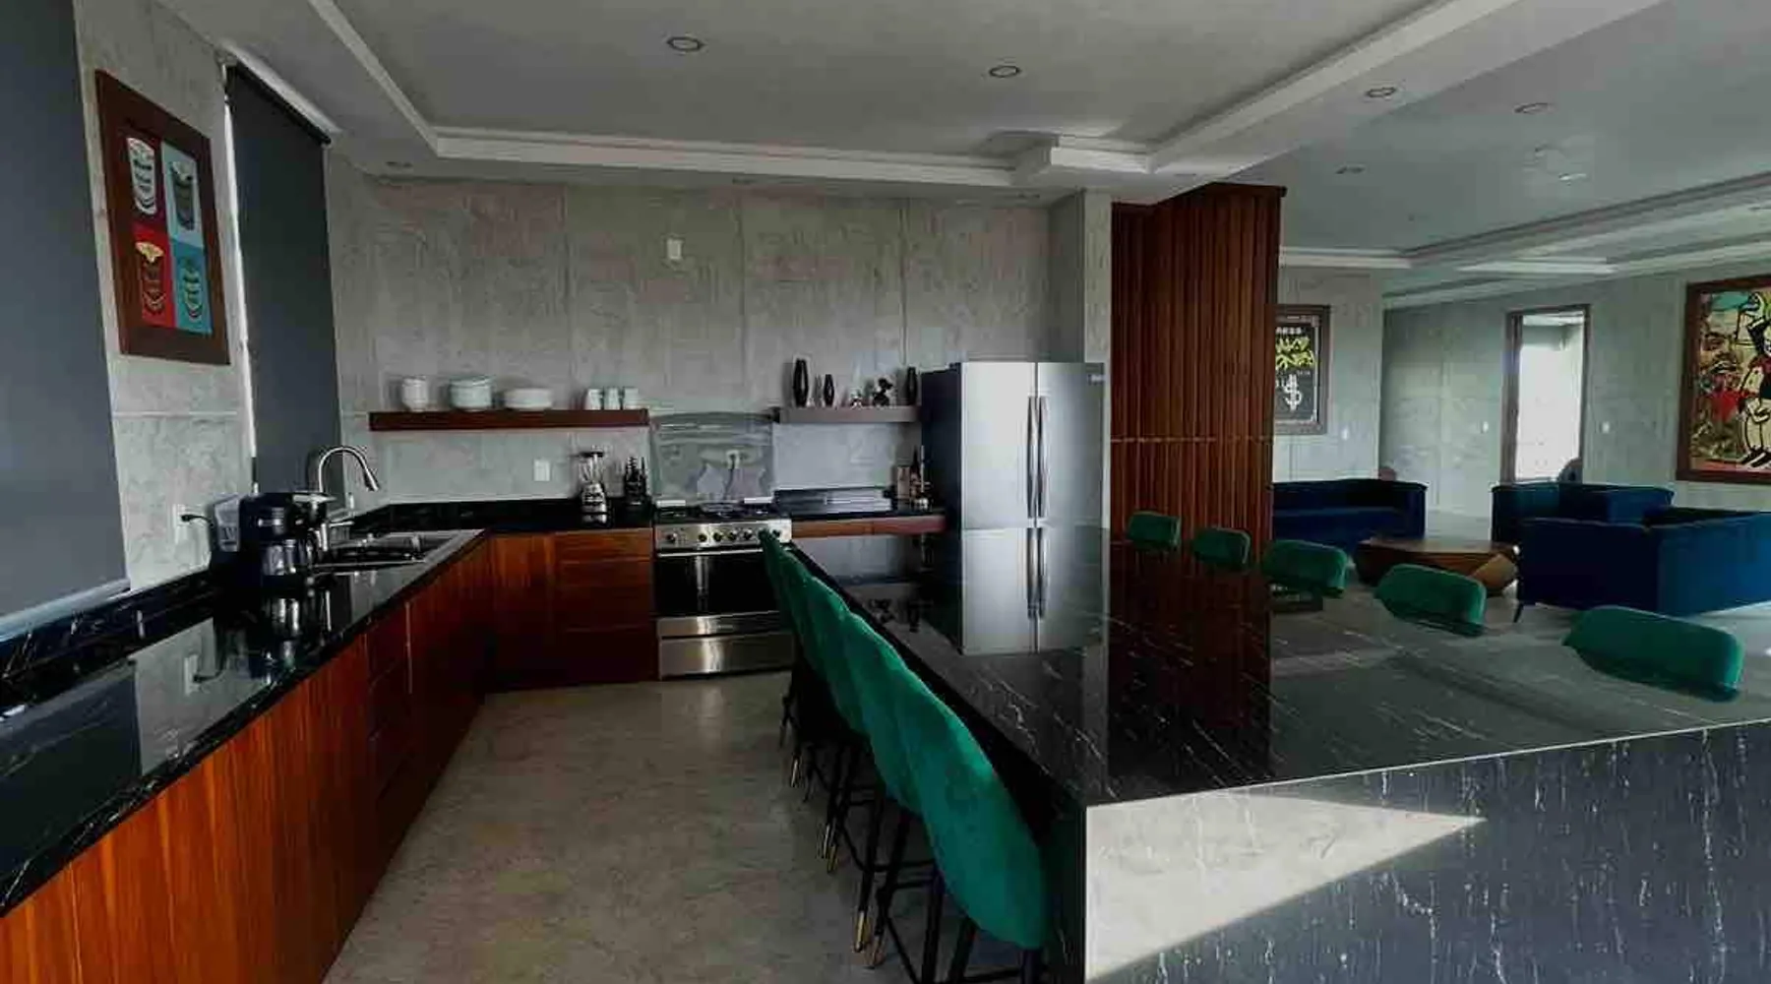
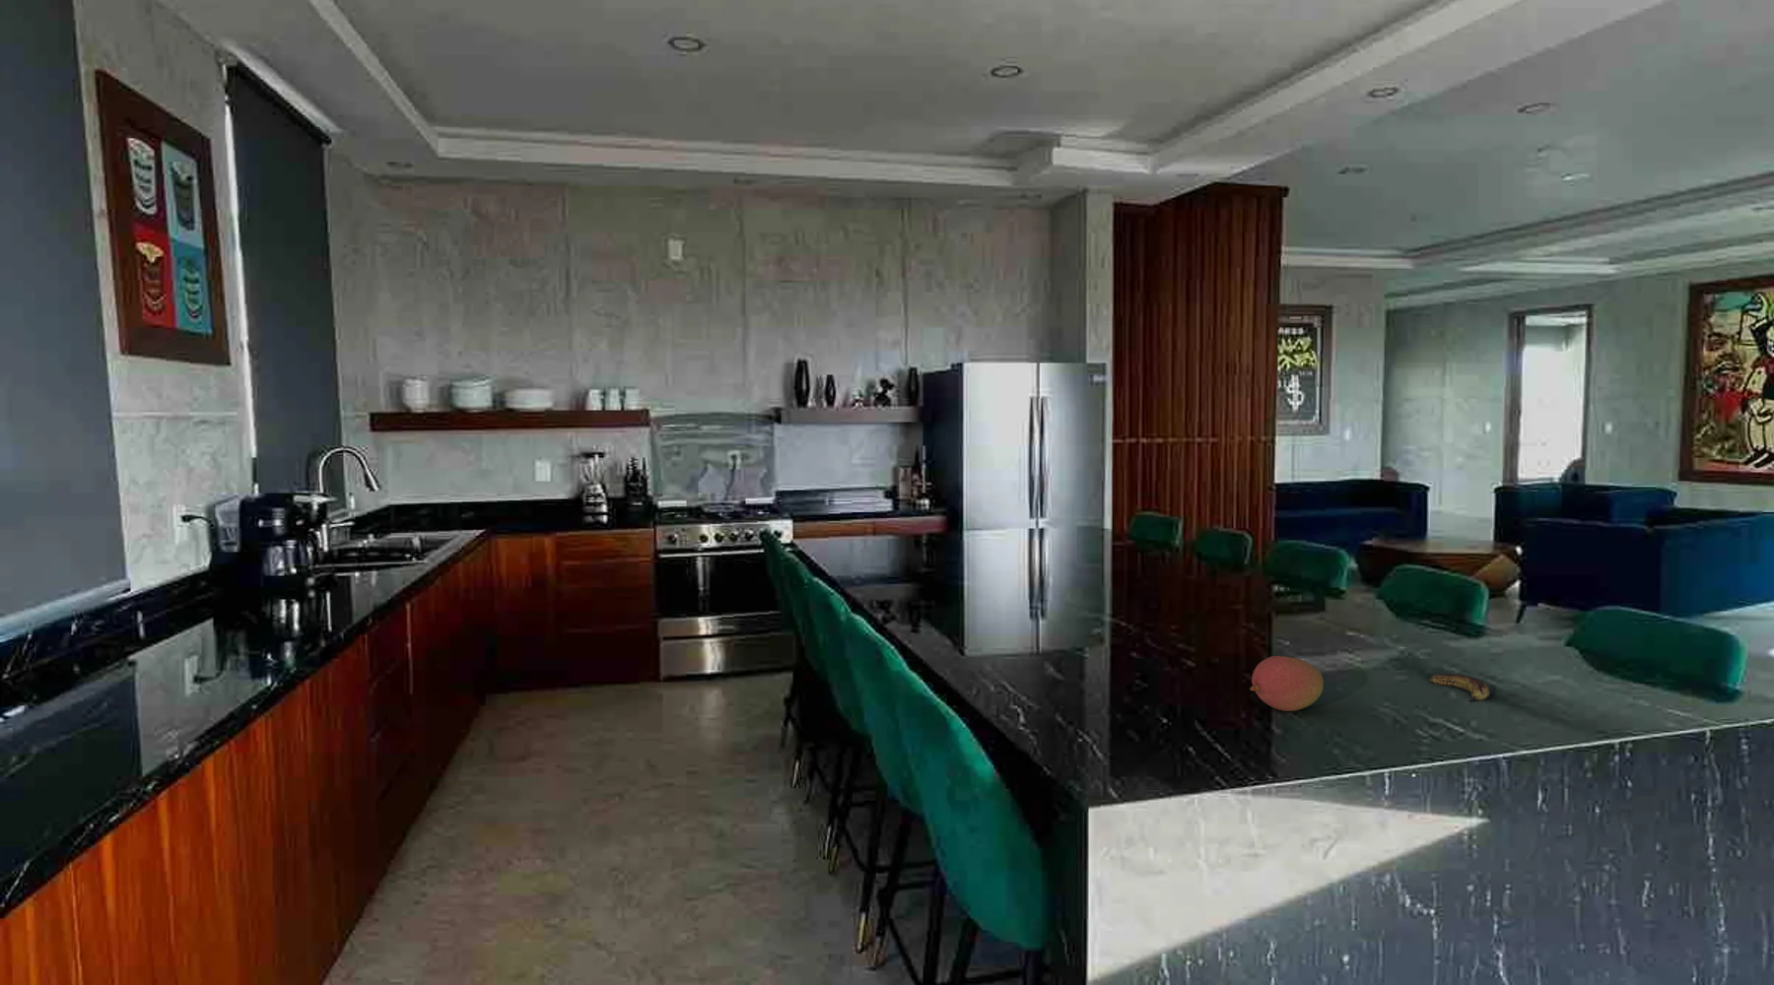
+ fruit (1285, 683)
+ banana (1460, 685)
